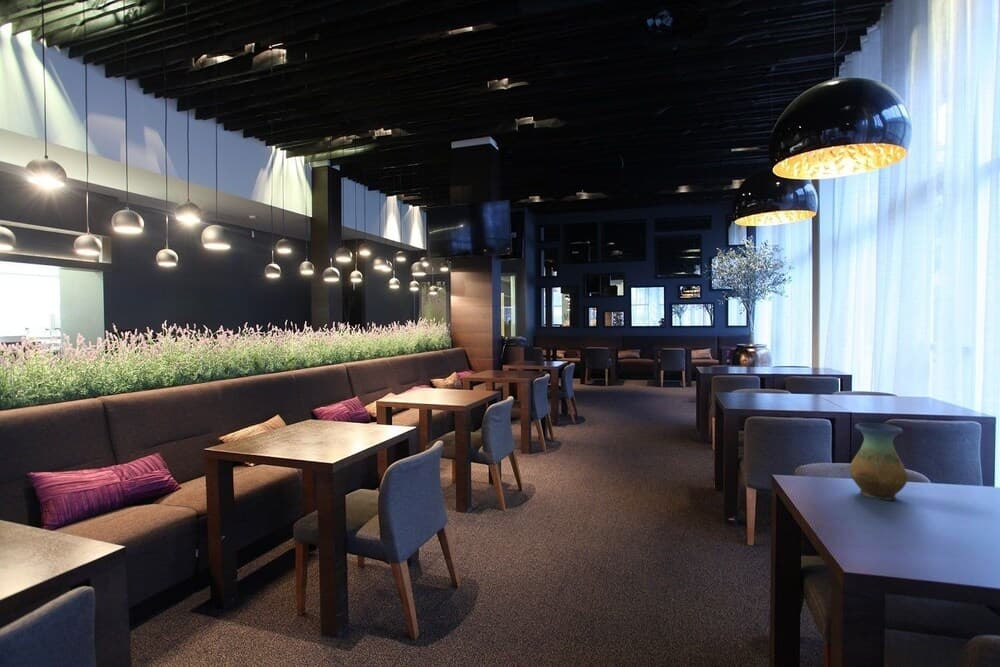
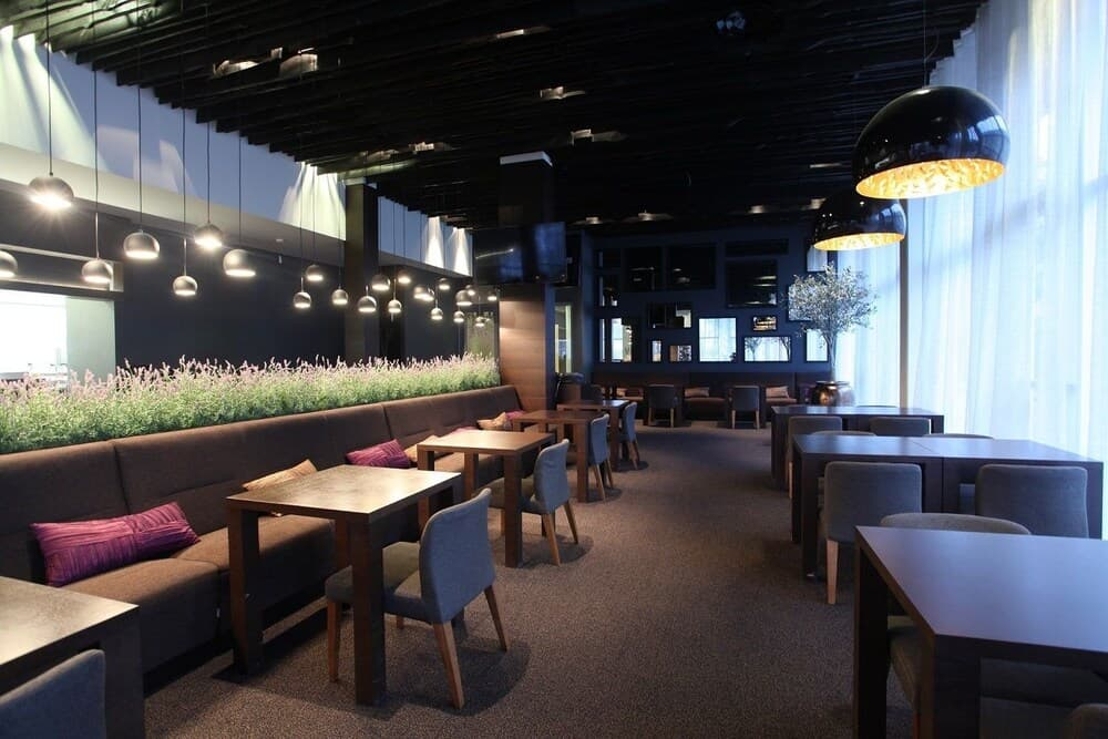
- vase (877, 460)
